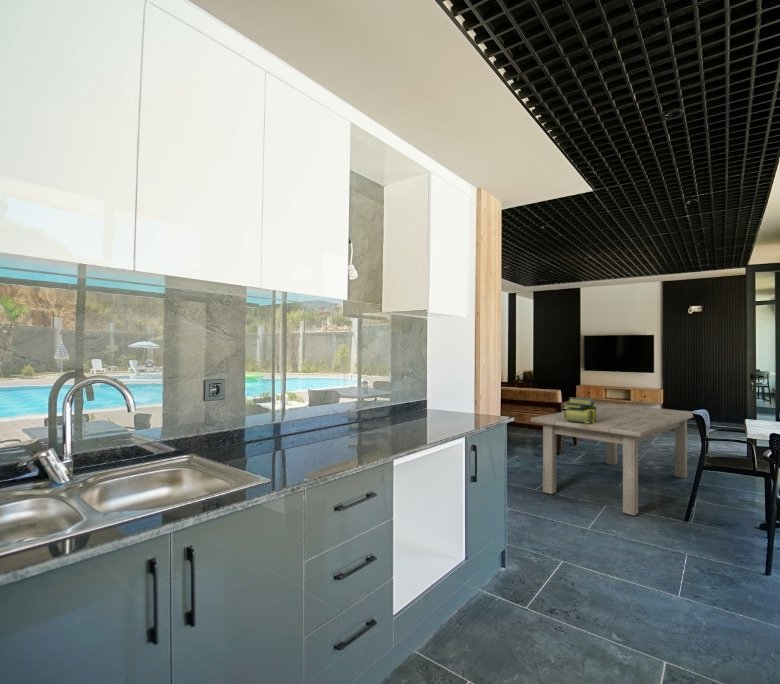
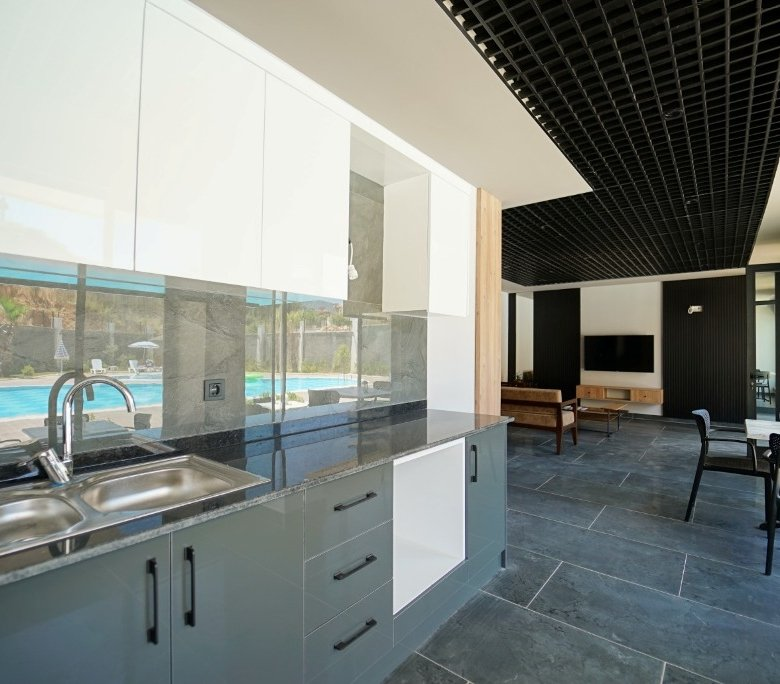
- stack of books (580, 409)
- dining table (616, 449)
